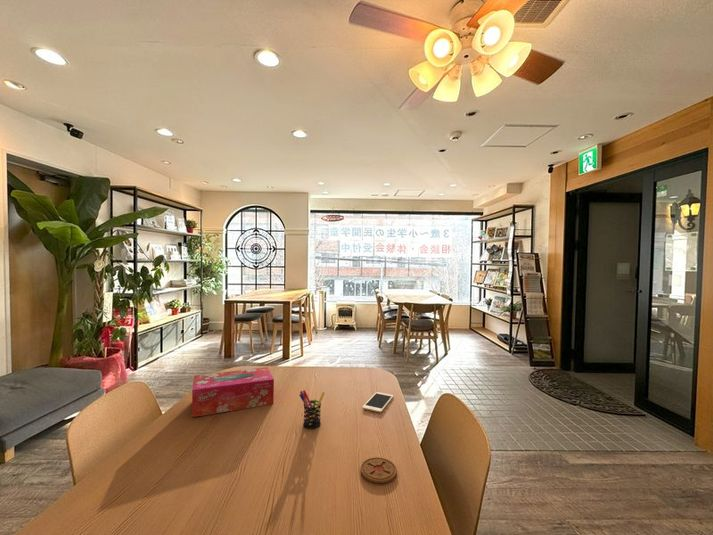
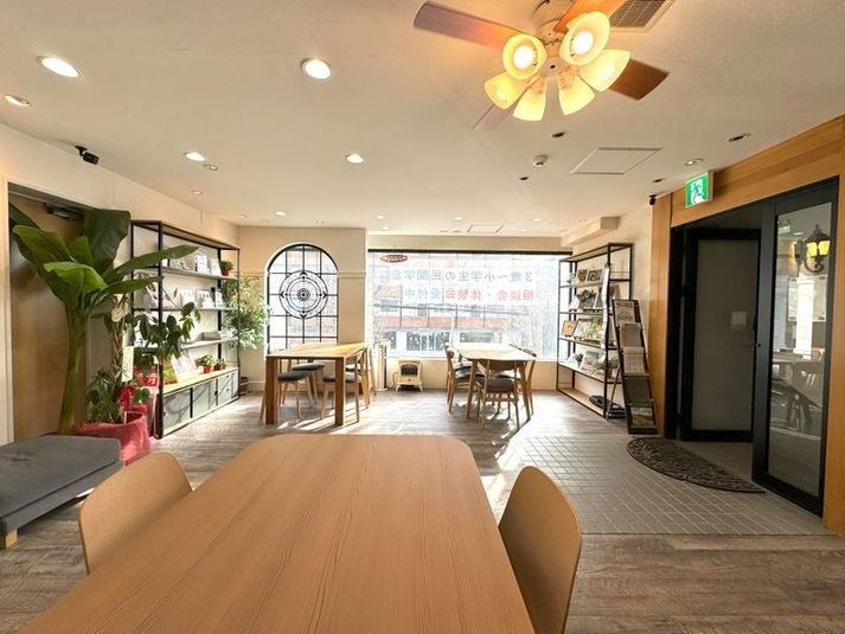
- pen holder (311, 407)
- cell phone (378, 401)
- tissue box (233, 389)
- coaster (378, 469)
